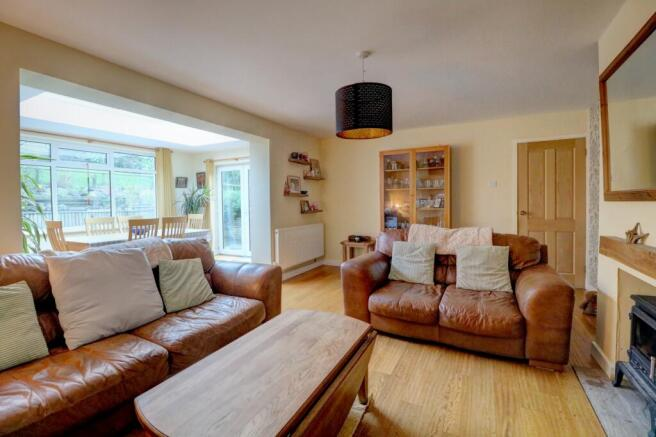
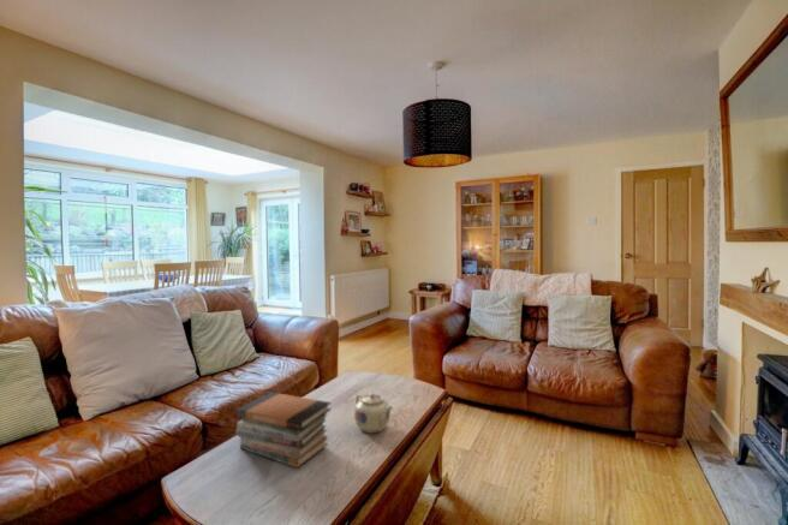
+ book stack (283, 425)
+ teapot (374, 411)
